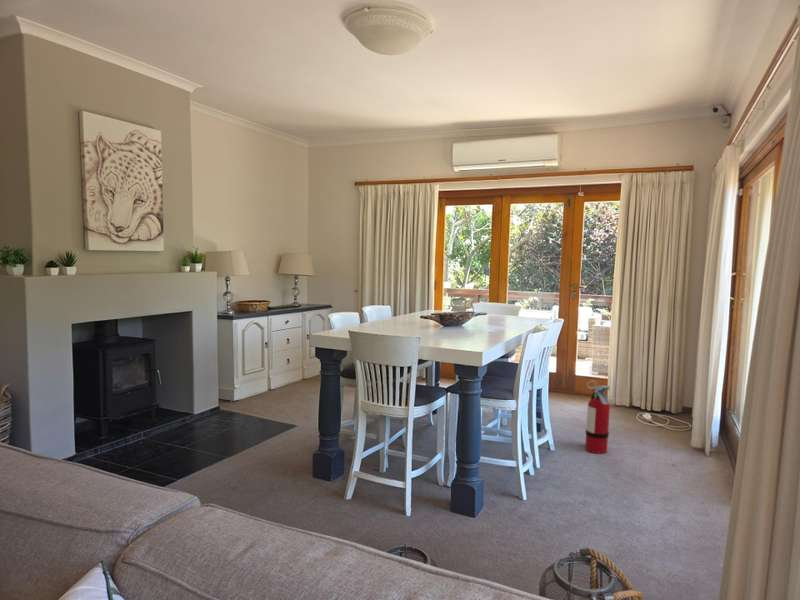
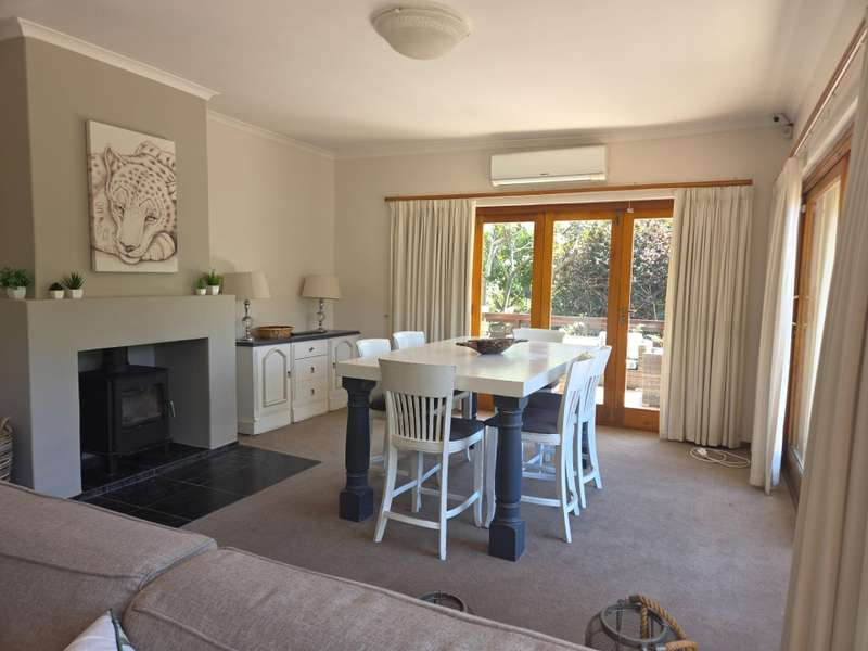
- fire extinguisher (596, 415)
